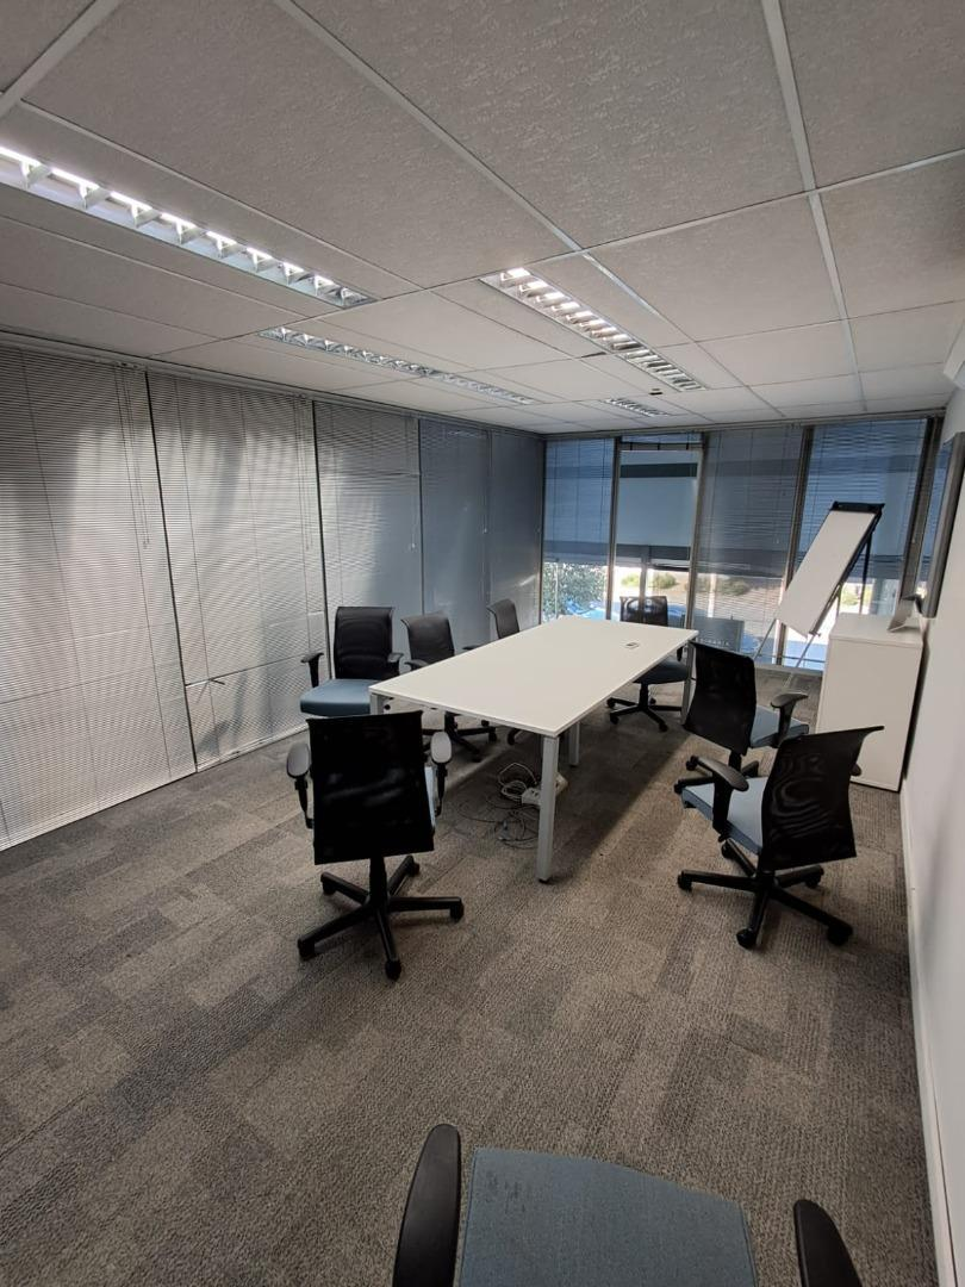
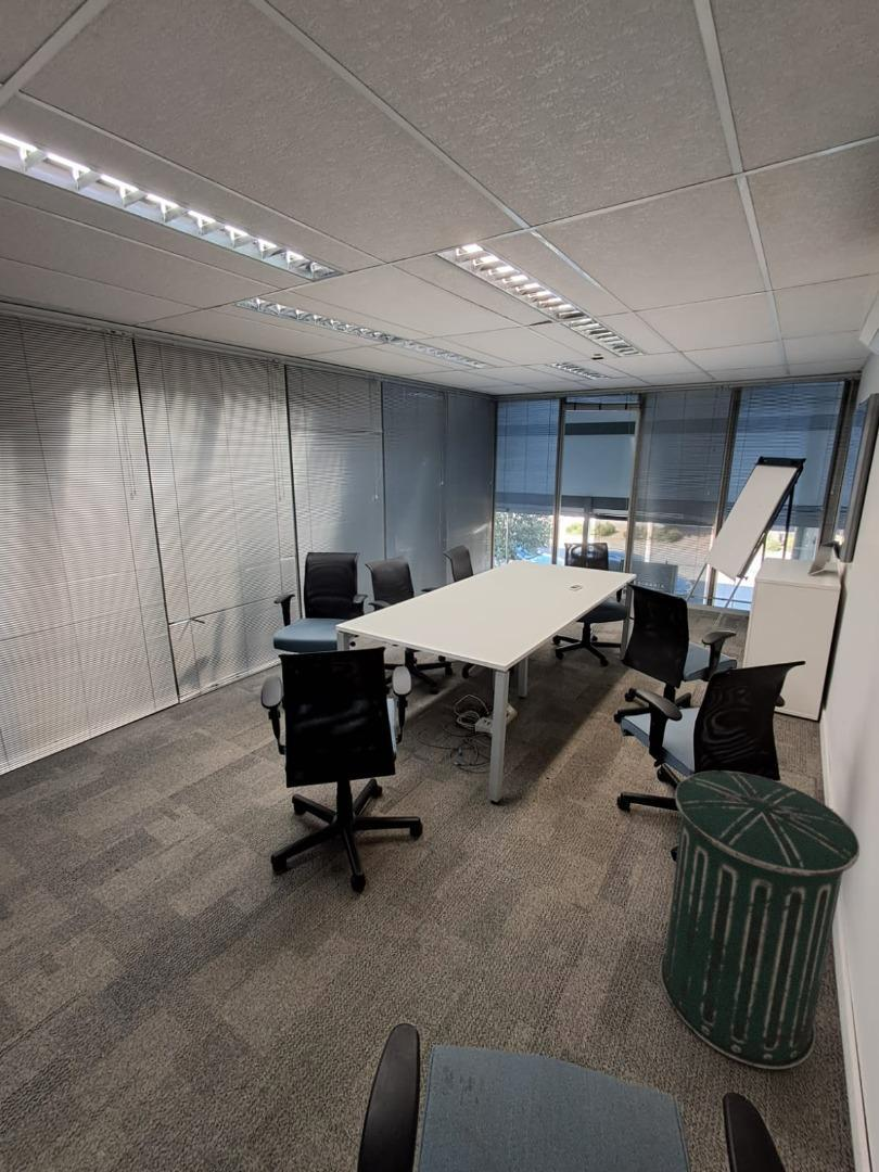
+ trash can (747, 902)
